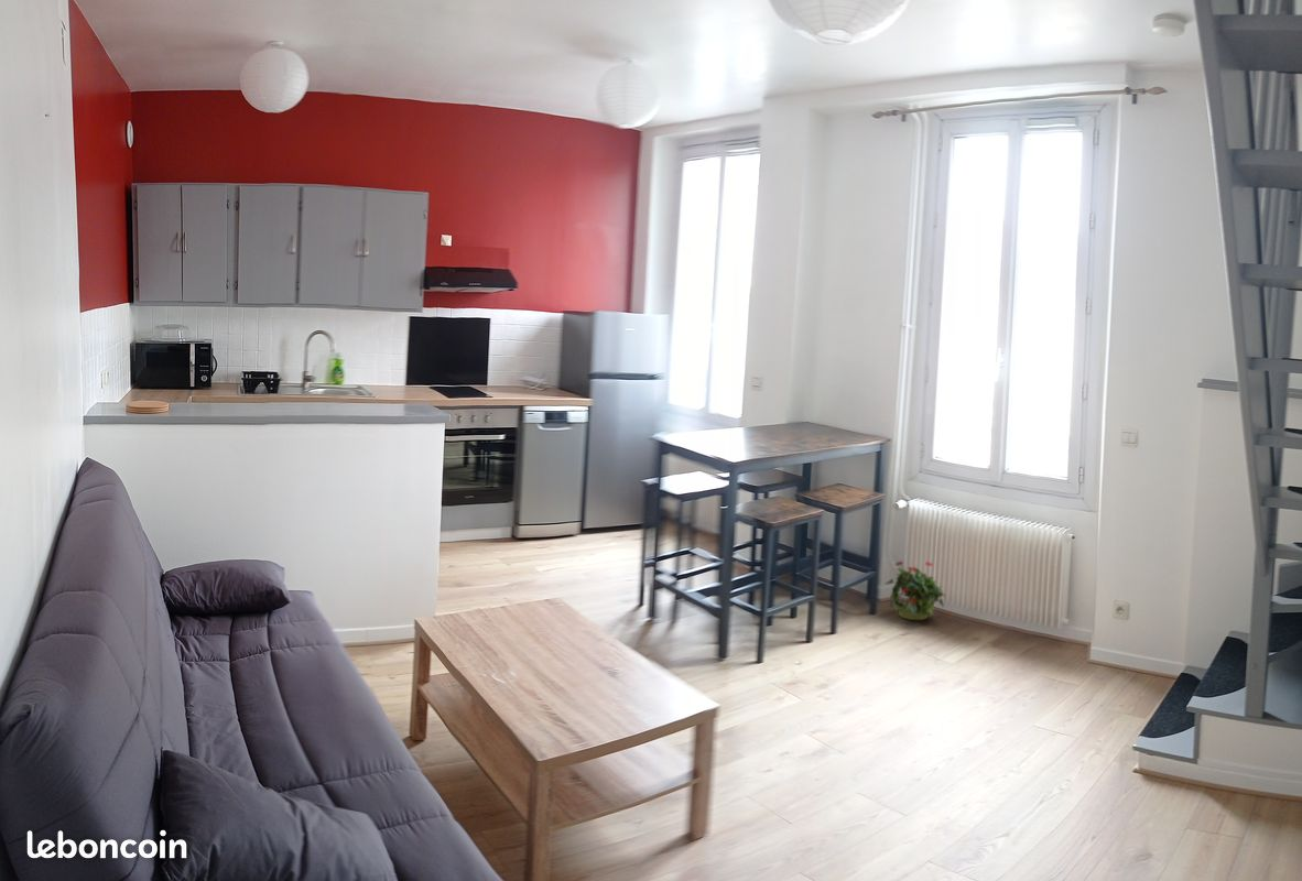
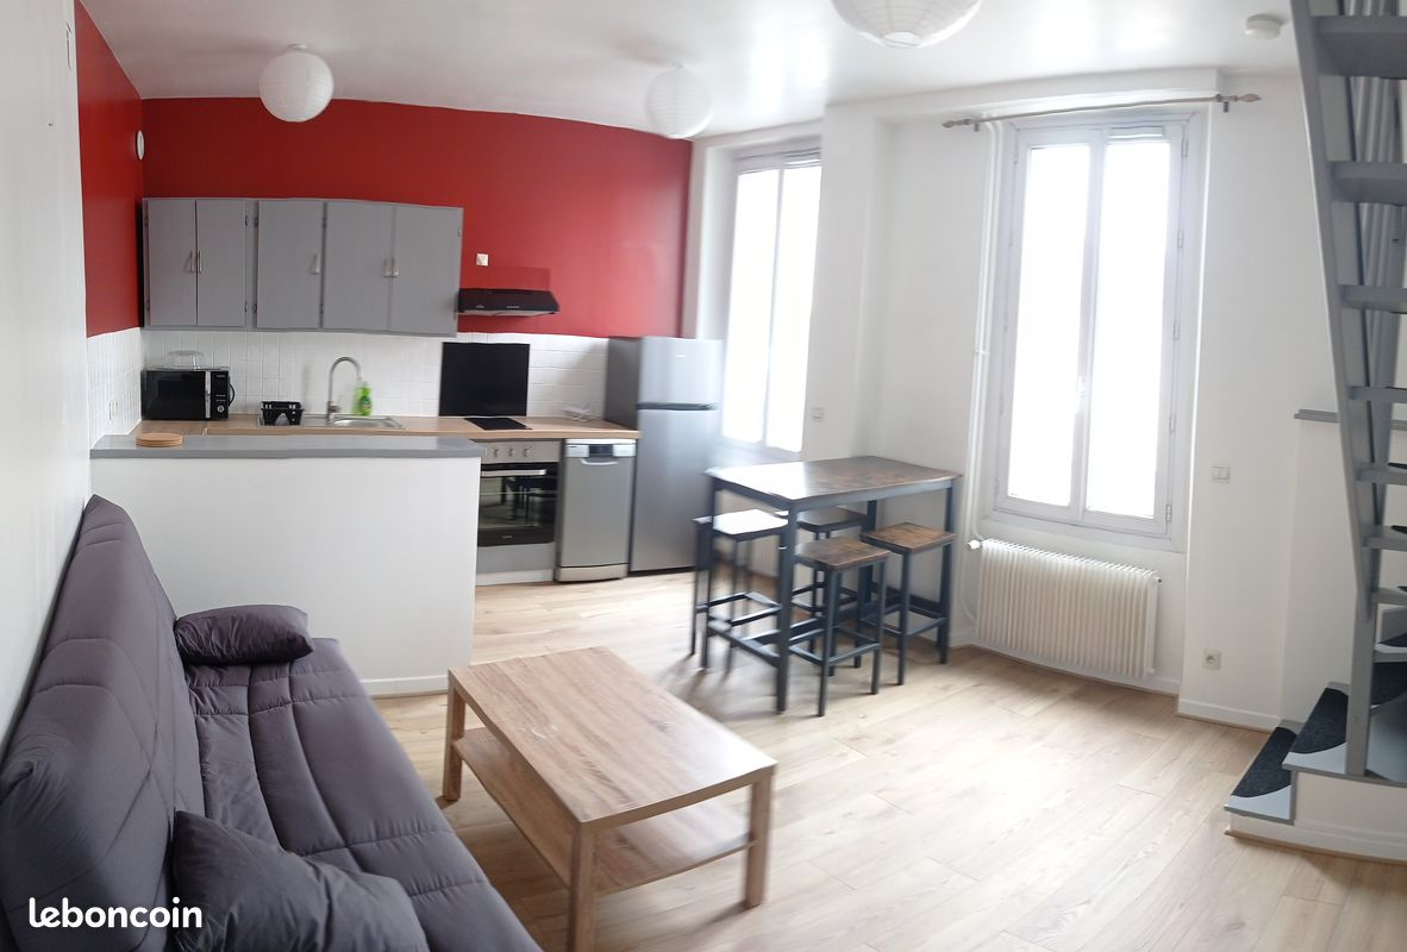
- potted plant (918, 590)
